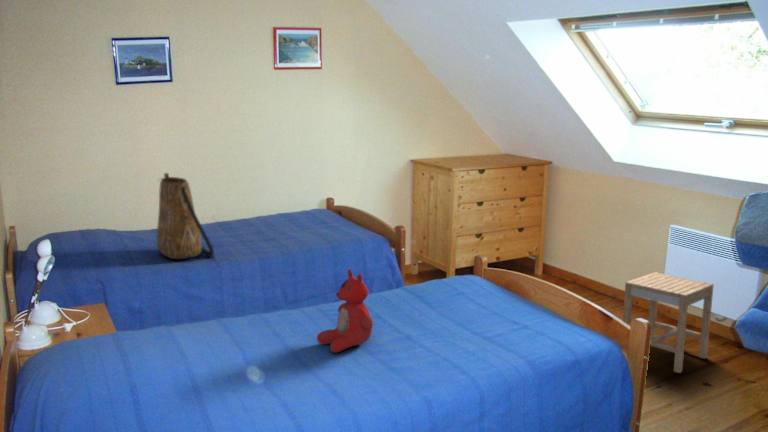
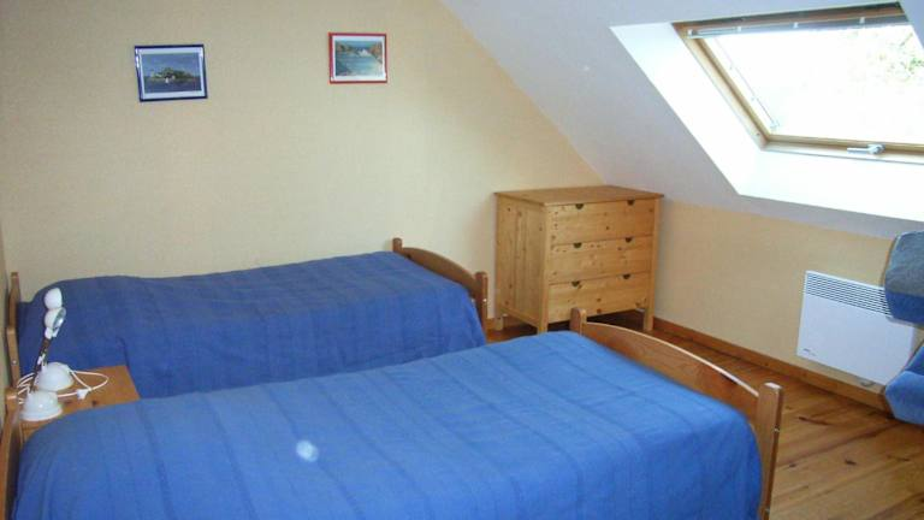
- tote bag (180, 215)
- stuffed bear (345, 309)
- stool (663, 323)
